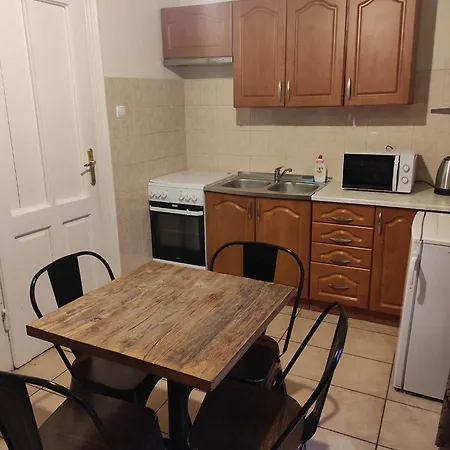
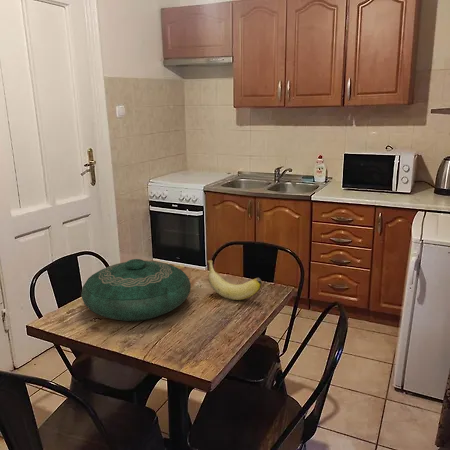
+ banana (233, 284)
+ decorative bowl (136, 283)
